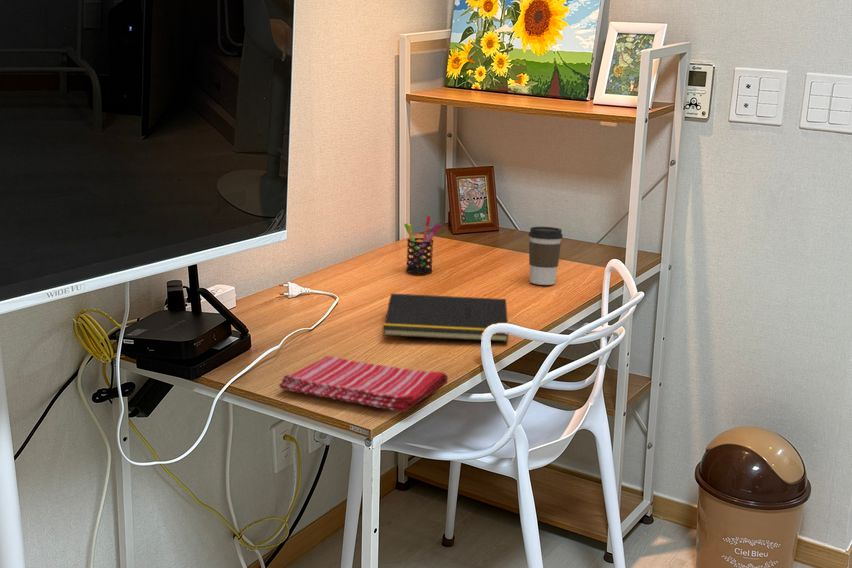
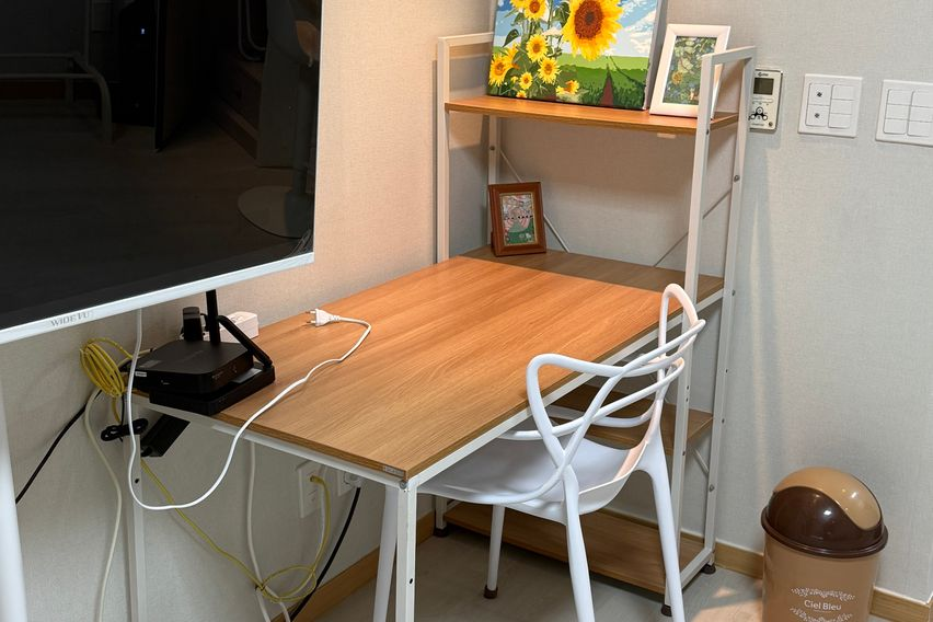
- notepad (447, 316)
- dish towel (365, 379)
- pen holder (418, 243)
- coffee cup (544, 255)
